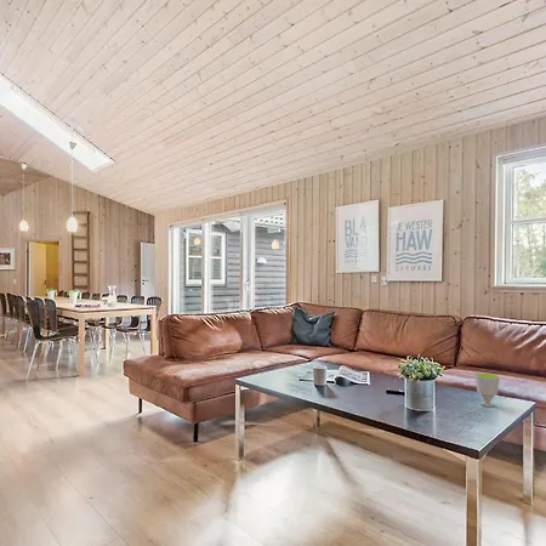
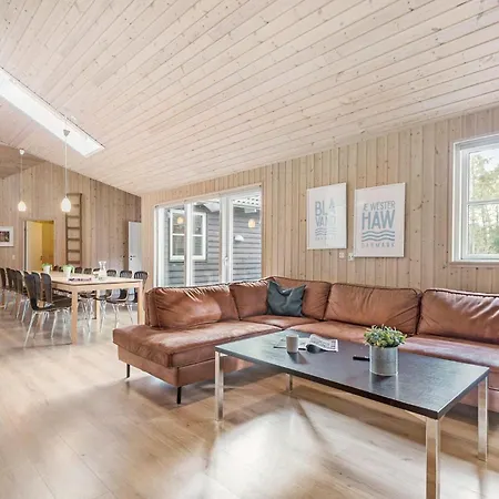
- cup (487, 389)
